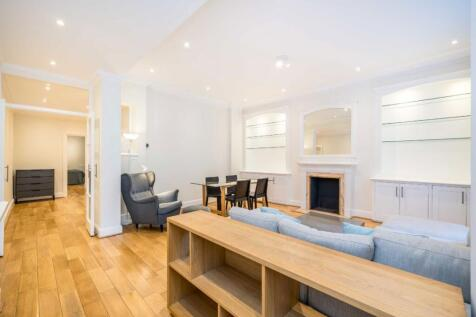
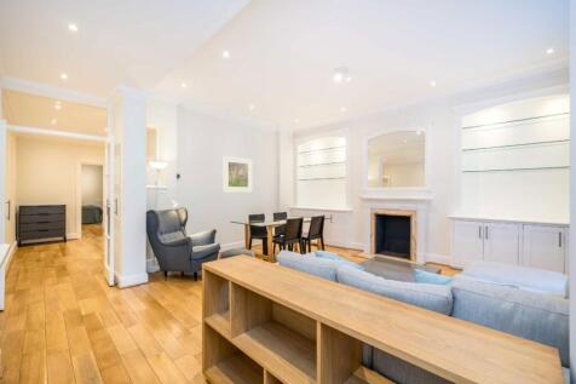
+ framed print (238, 174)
